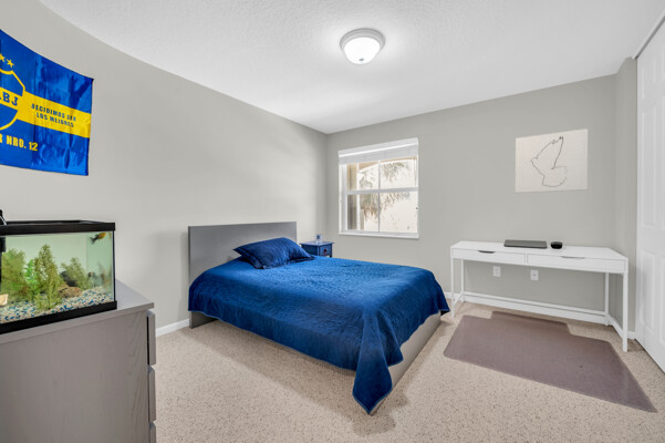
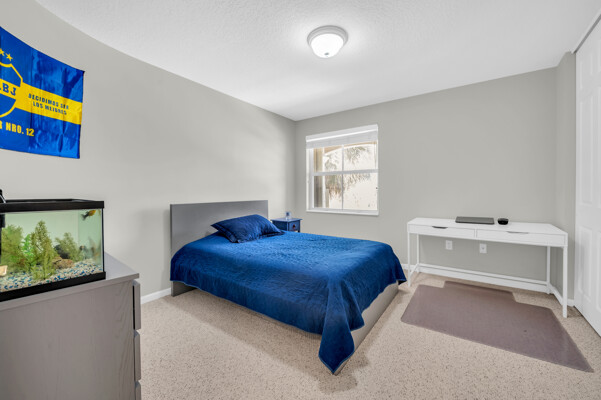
- wall art (549, 162)
